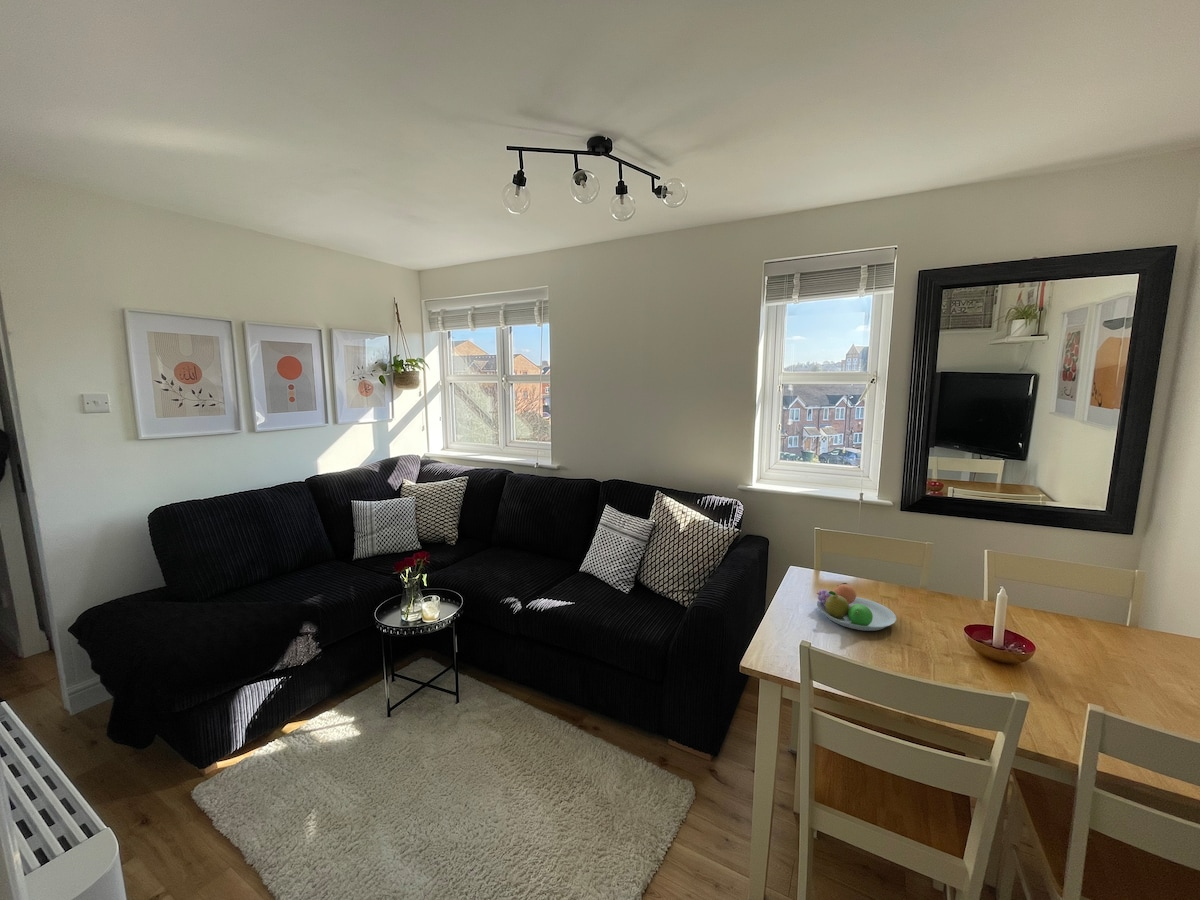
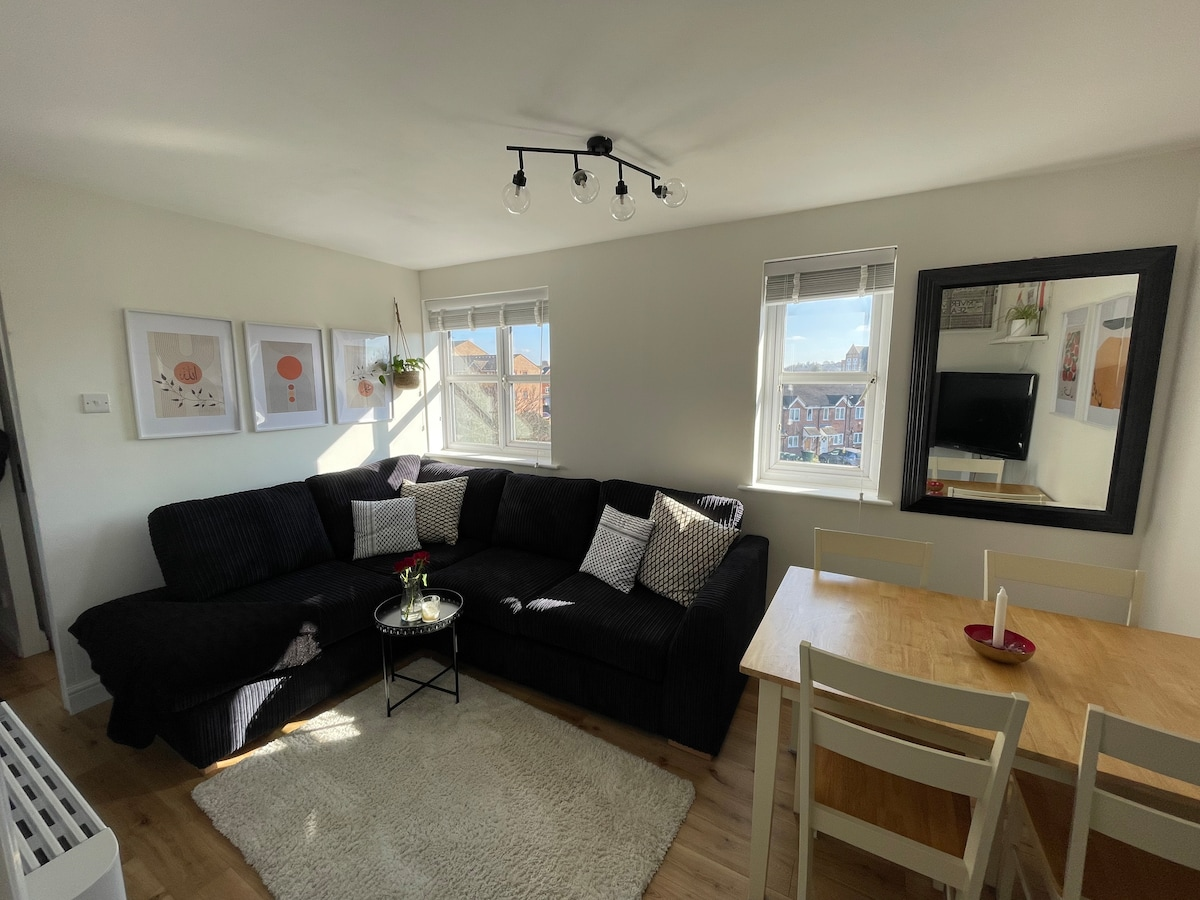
- fruit bowl (854, 604)
